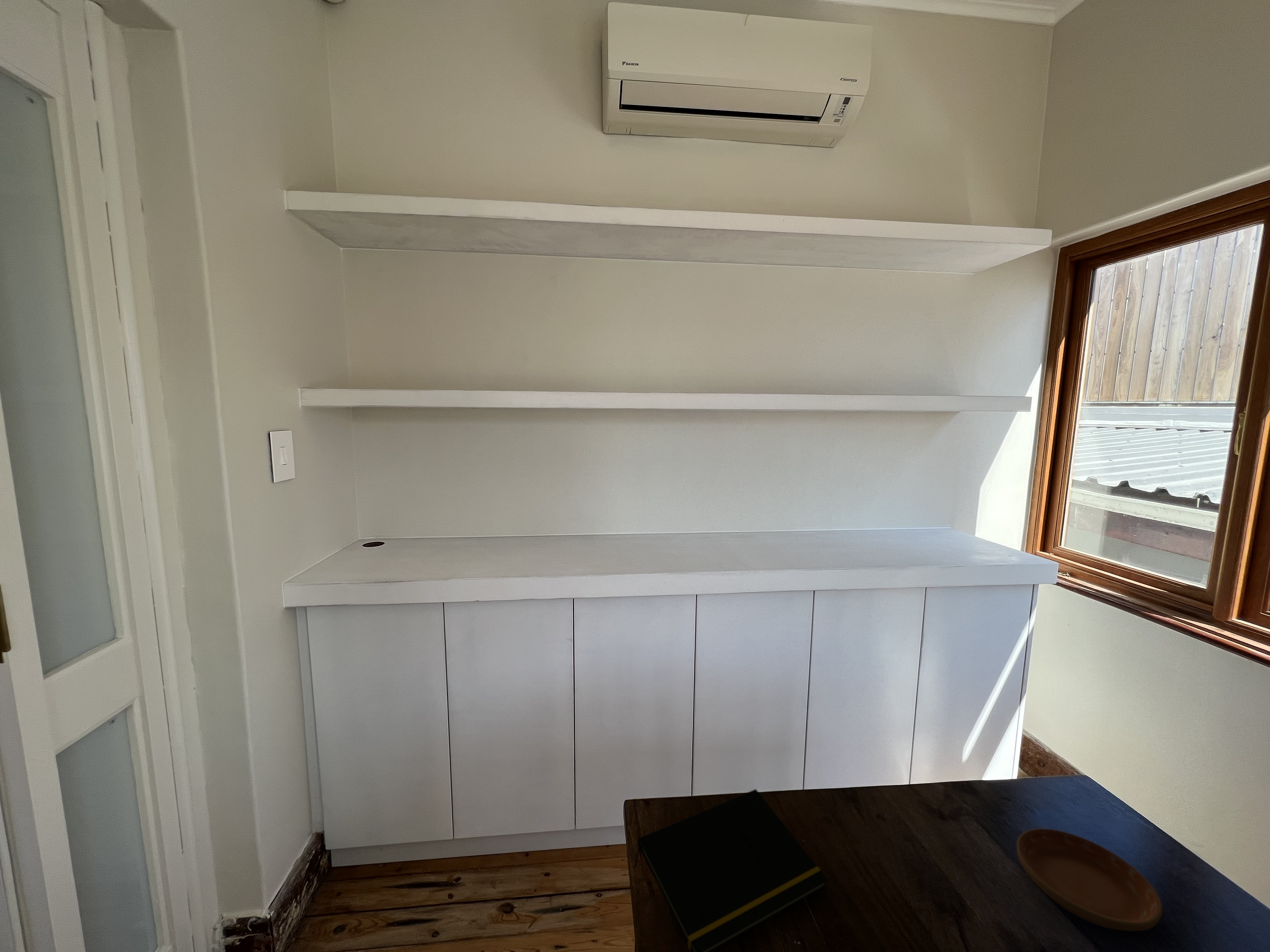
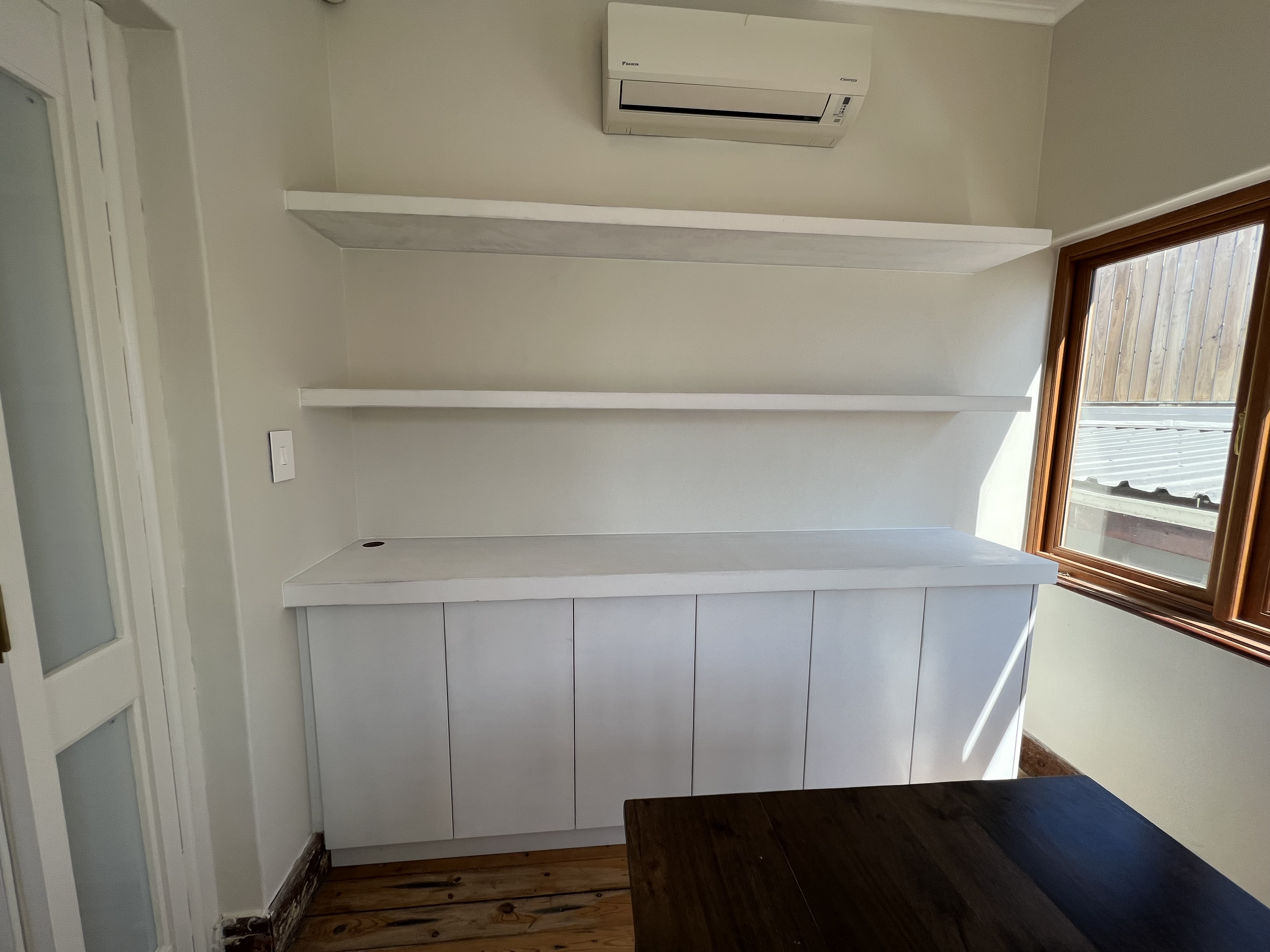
- notepad (730, 862)
- saucer (1084, 880)
